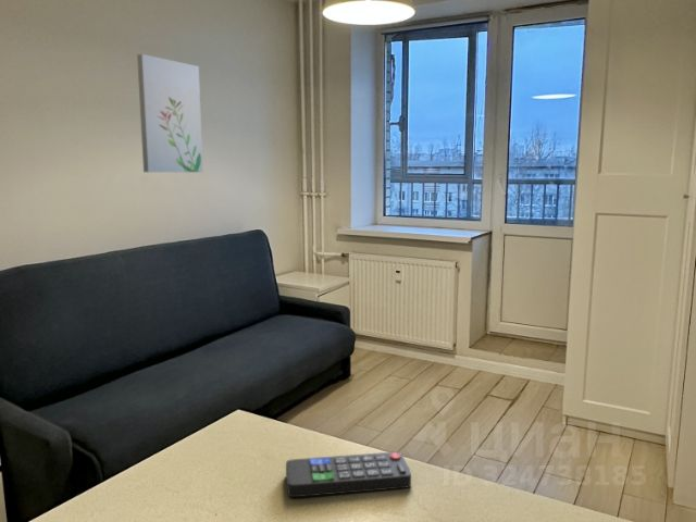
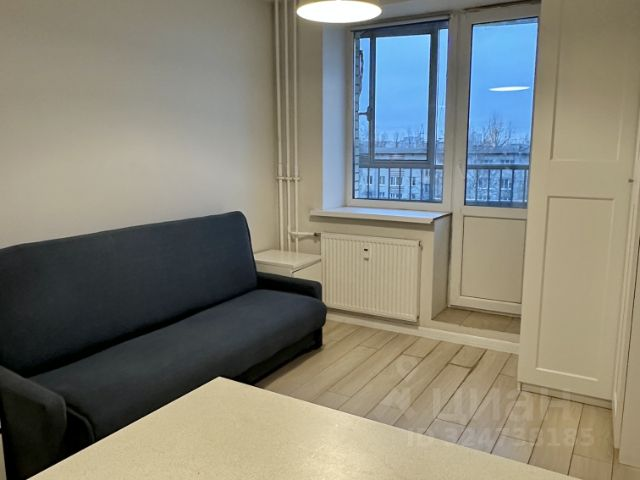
- remote control (347, 472)
- wall art (172, 116)
